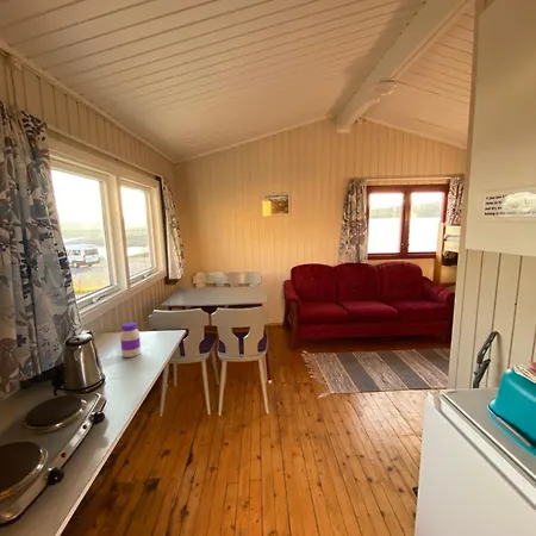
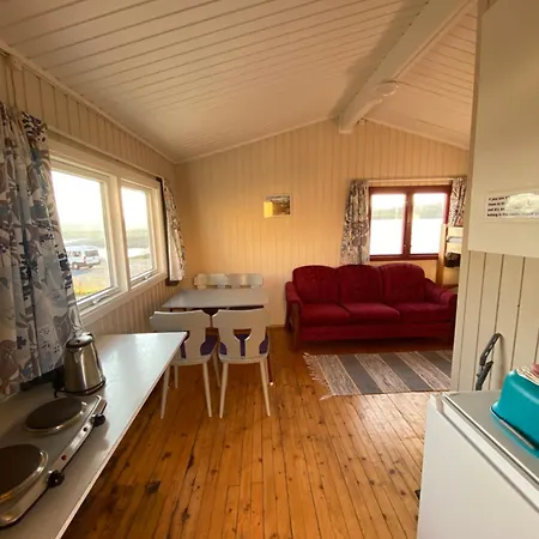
- jar (130, 338)
